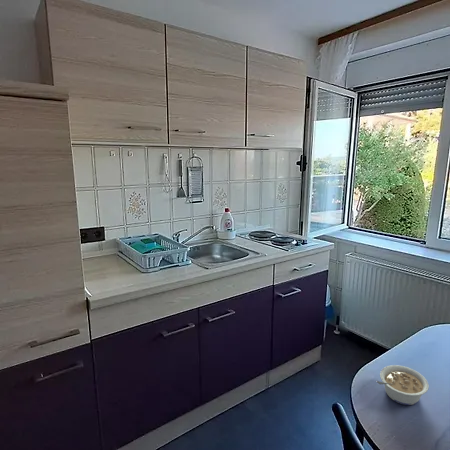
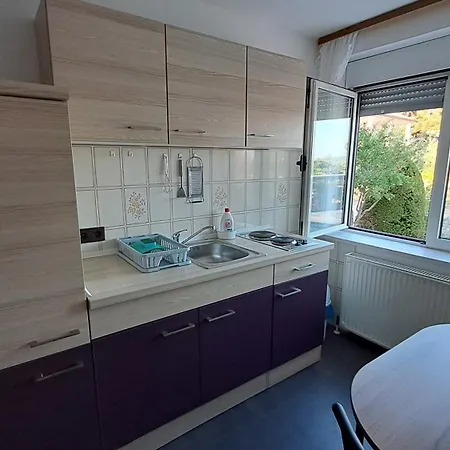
- legume (402, 386)
